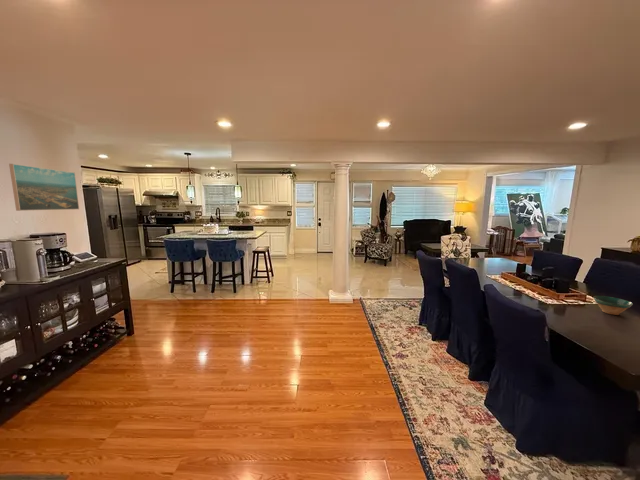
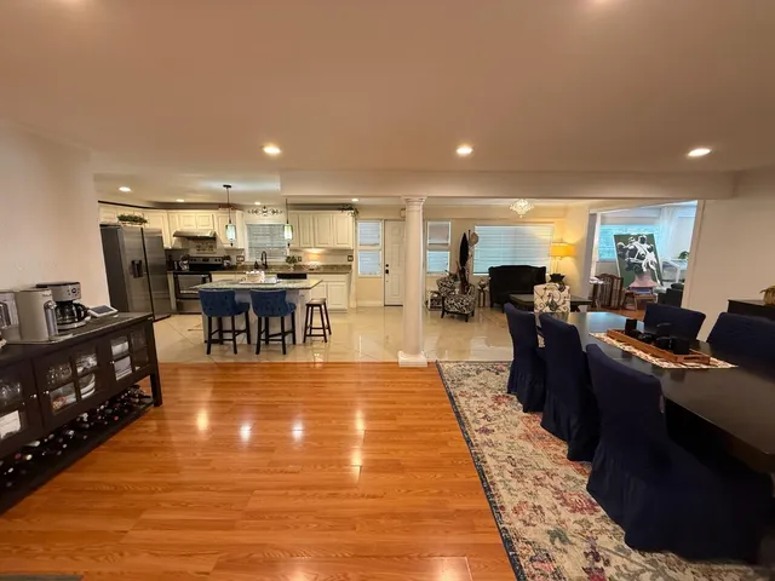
- bowl (611, 306)
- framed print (48, 189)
